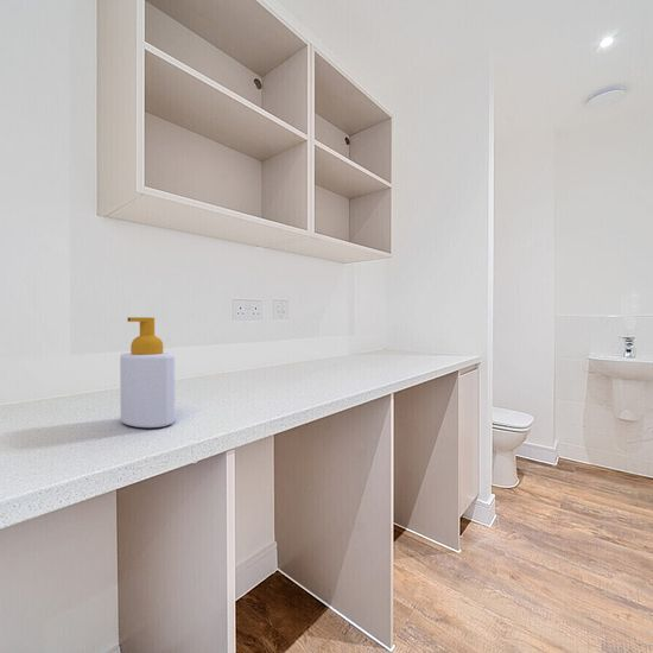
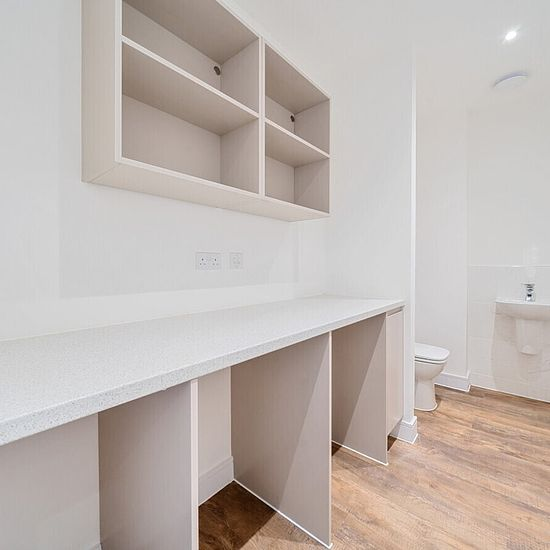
- soap bottle (147, 369)
